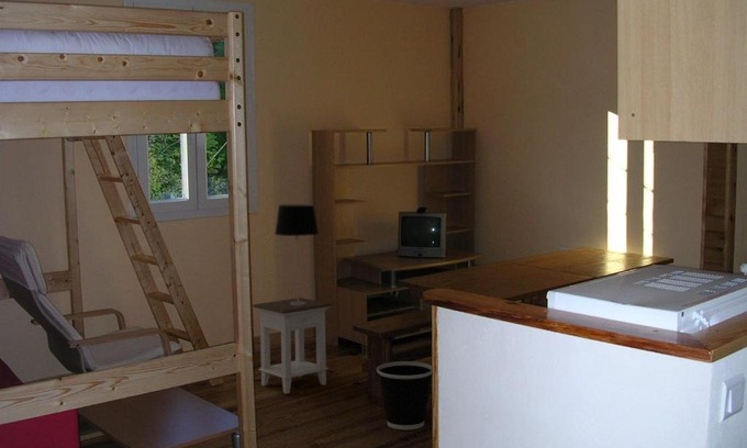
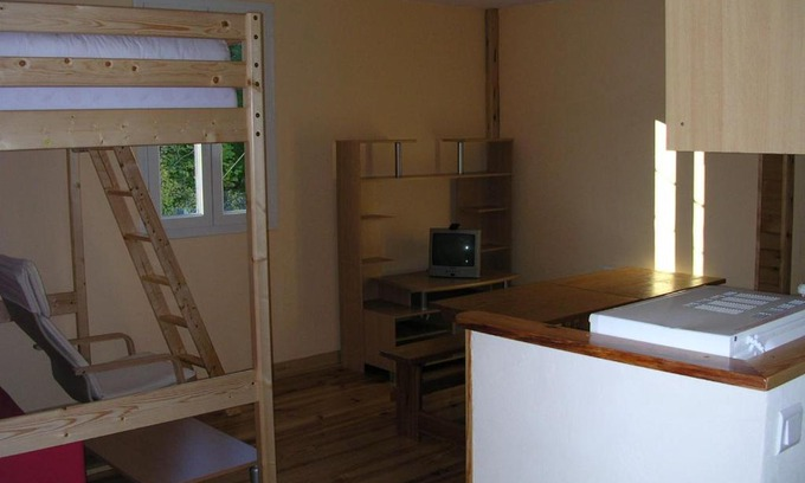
- table lamp (297, 254)
- nightstand (290, 344)
- wastebasket (405, 395)
